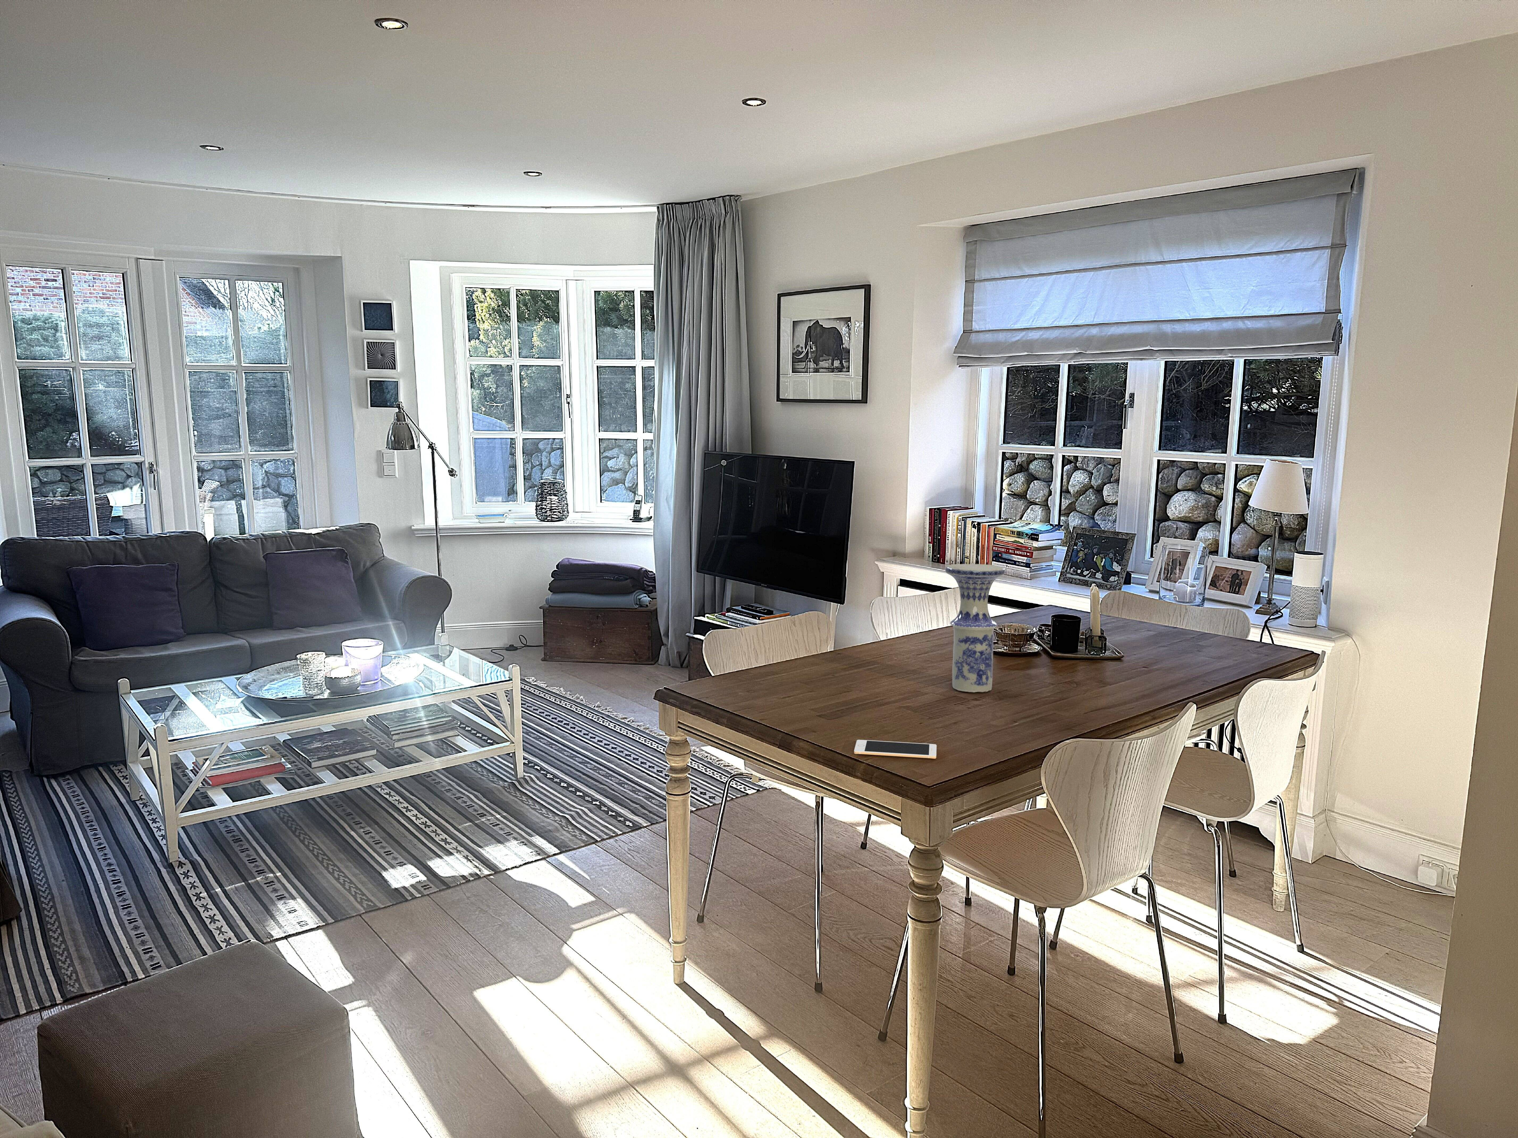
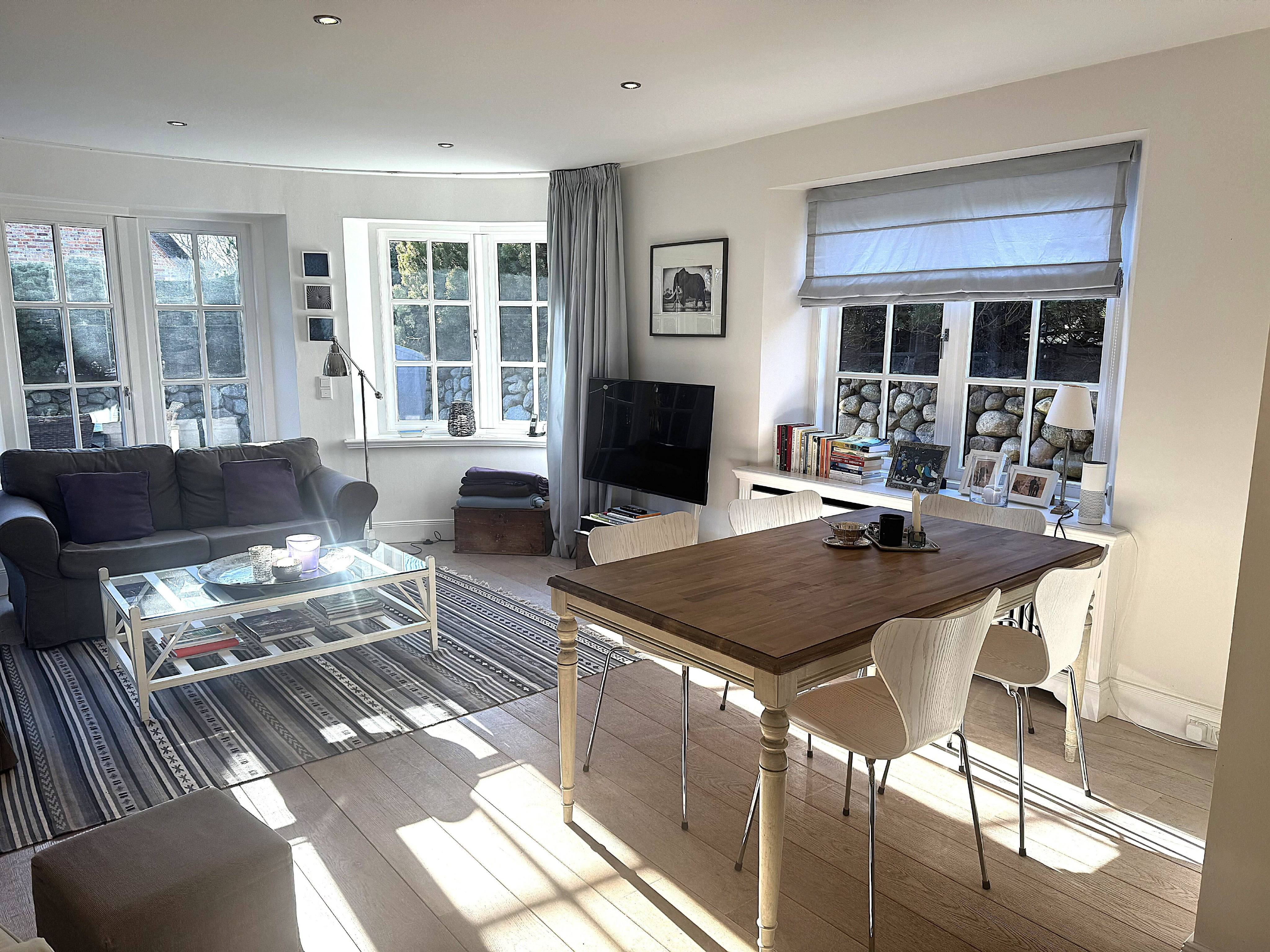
- vase (973, 628)
- cell phone (895, 750)
